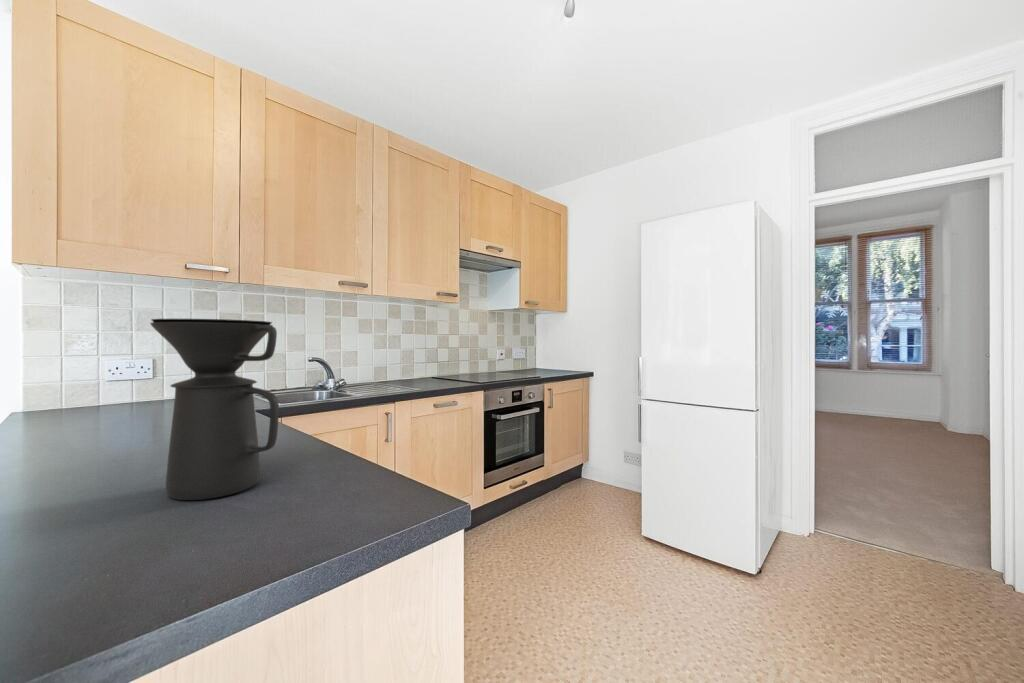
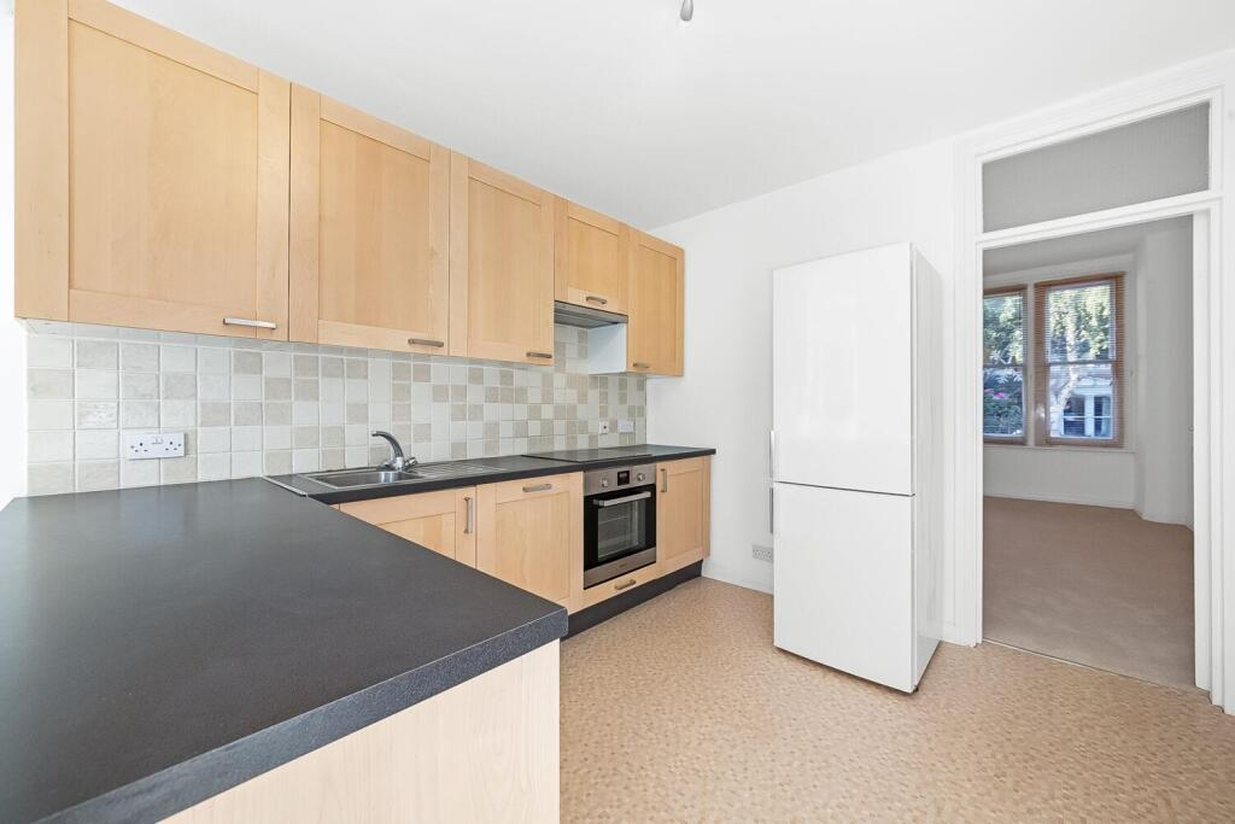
- coffee maker (215, 404)
